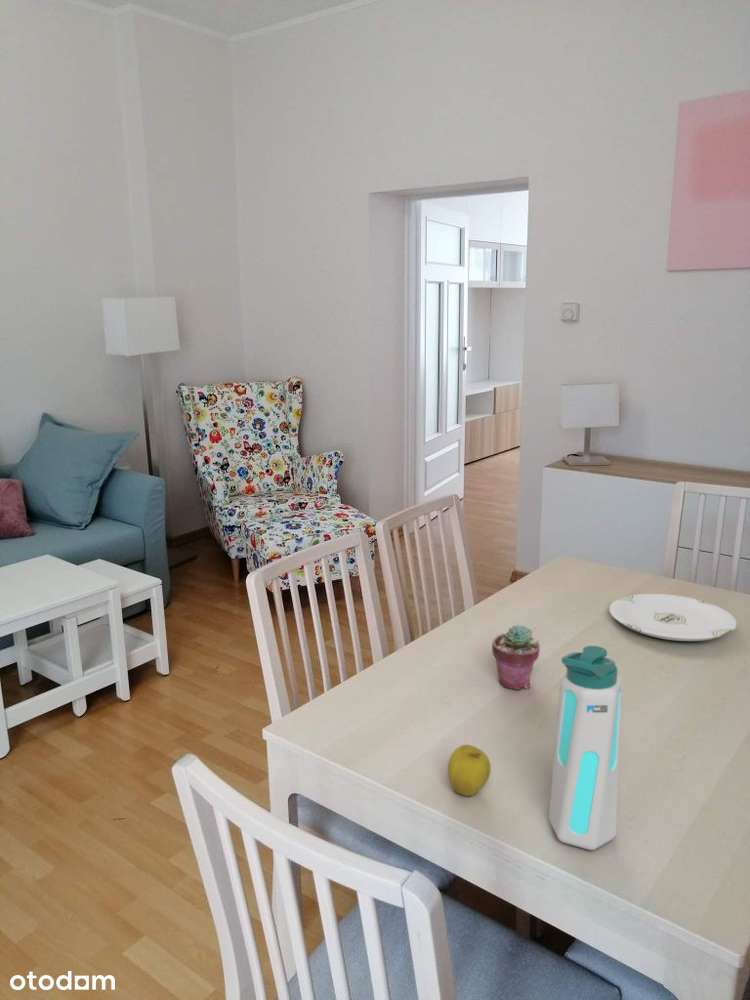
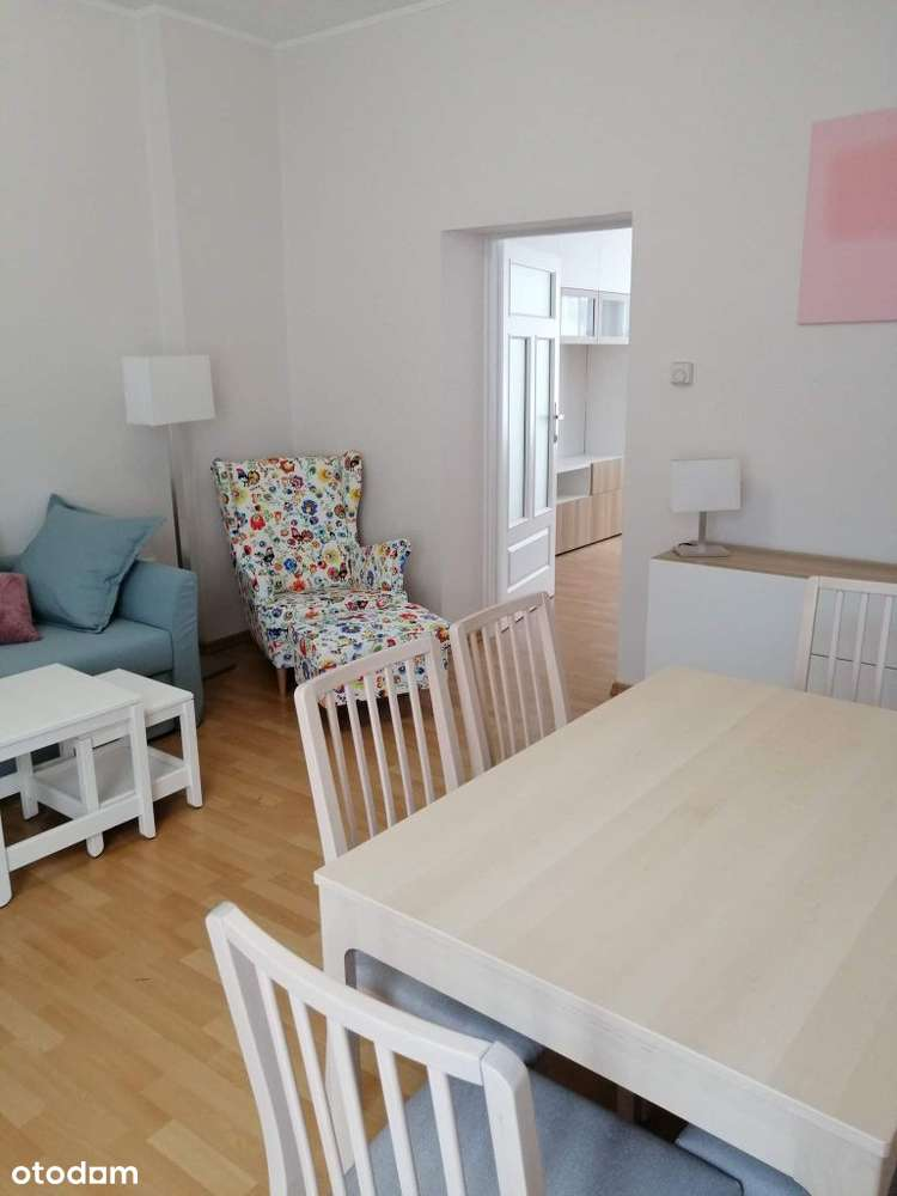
- apple (469, 769)
- plate (670, 618)
- potted succulent (515, 654)
- water bottle (586, 745)
